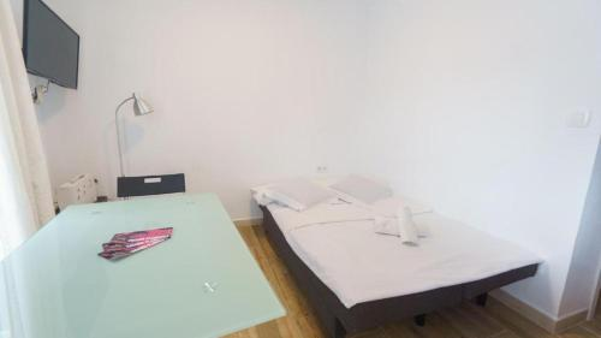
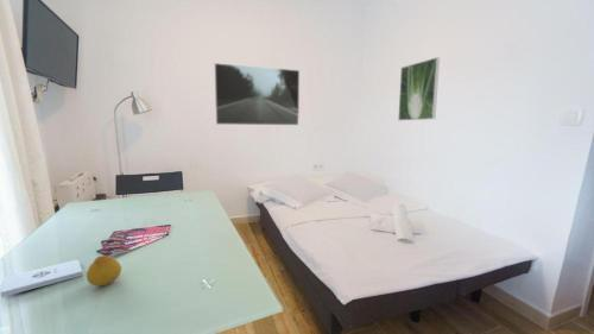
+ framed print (417, 92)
+ notepad (44, 276)
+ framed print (259, 96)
+ fruit (103, 269)
